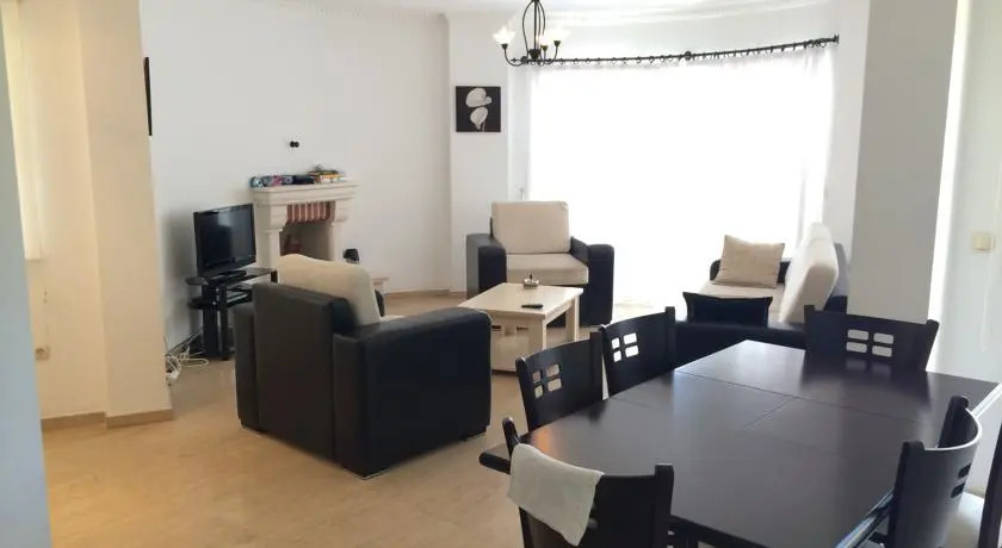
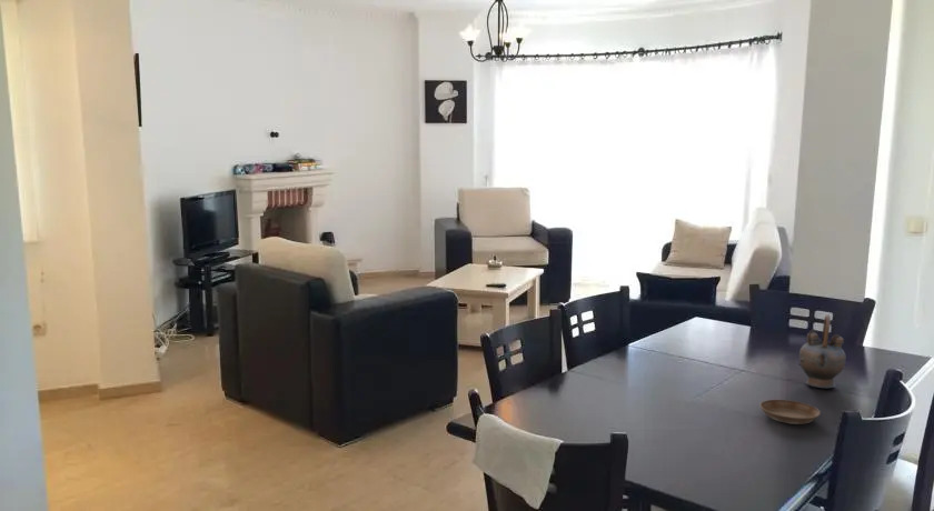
+ teapot (822, 351)
+ saucer (788, 412)
